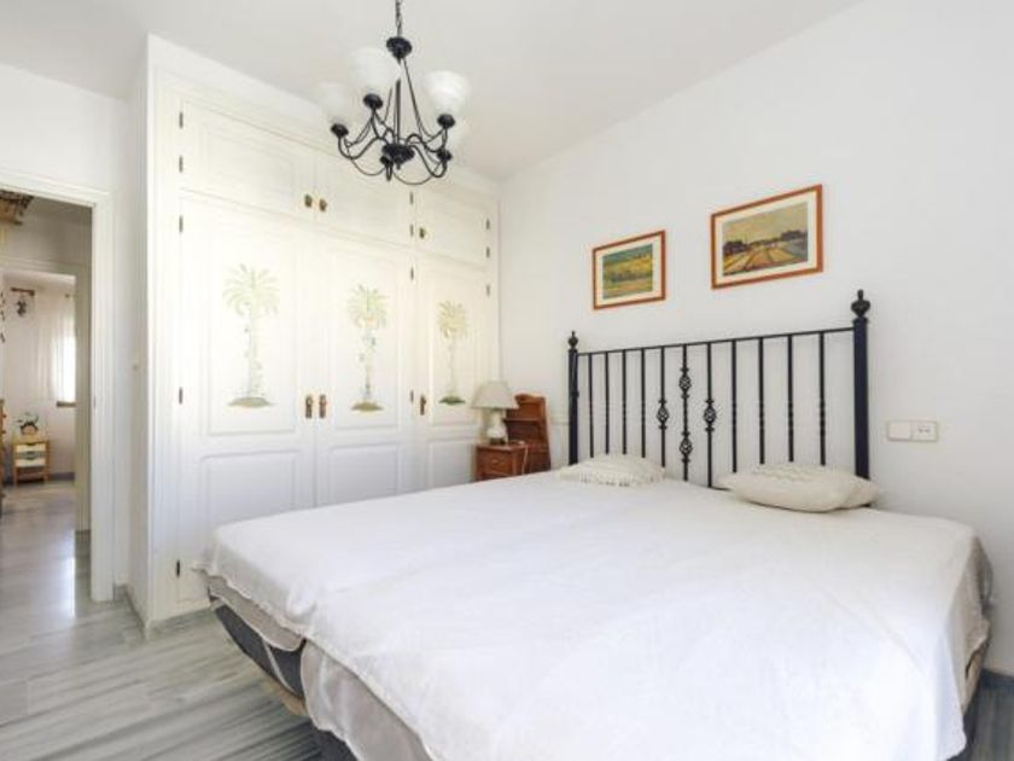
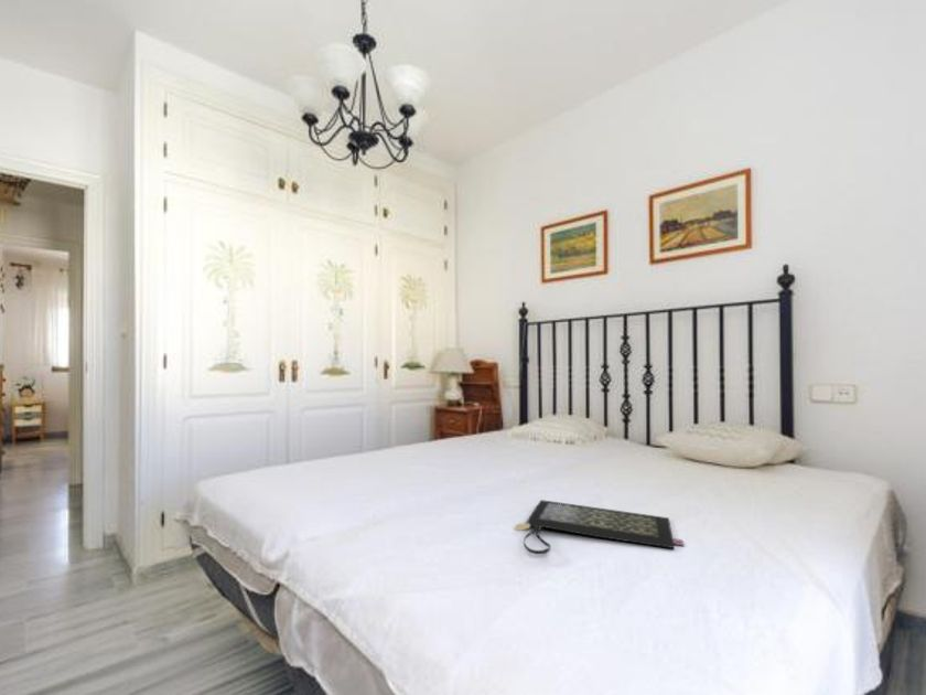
+ clutch bag (591, 521)
